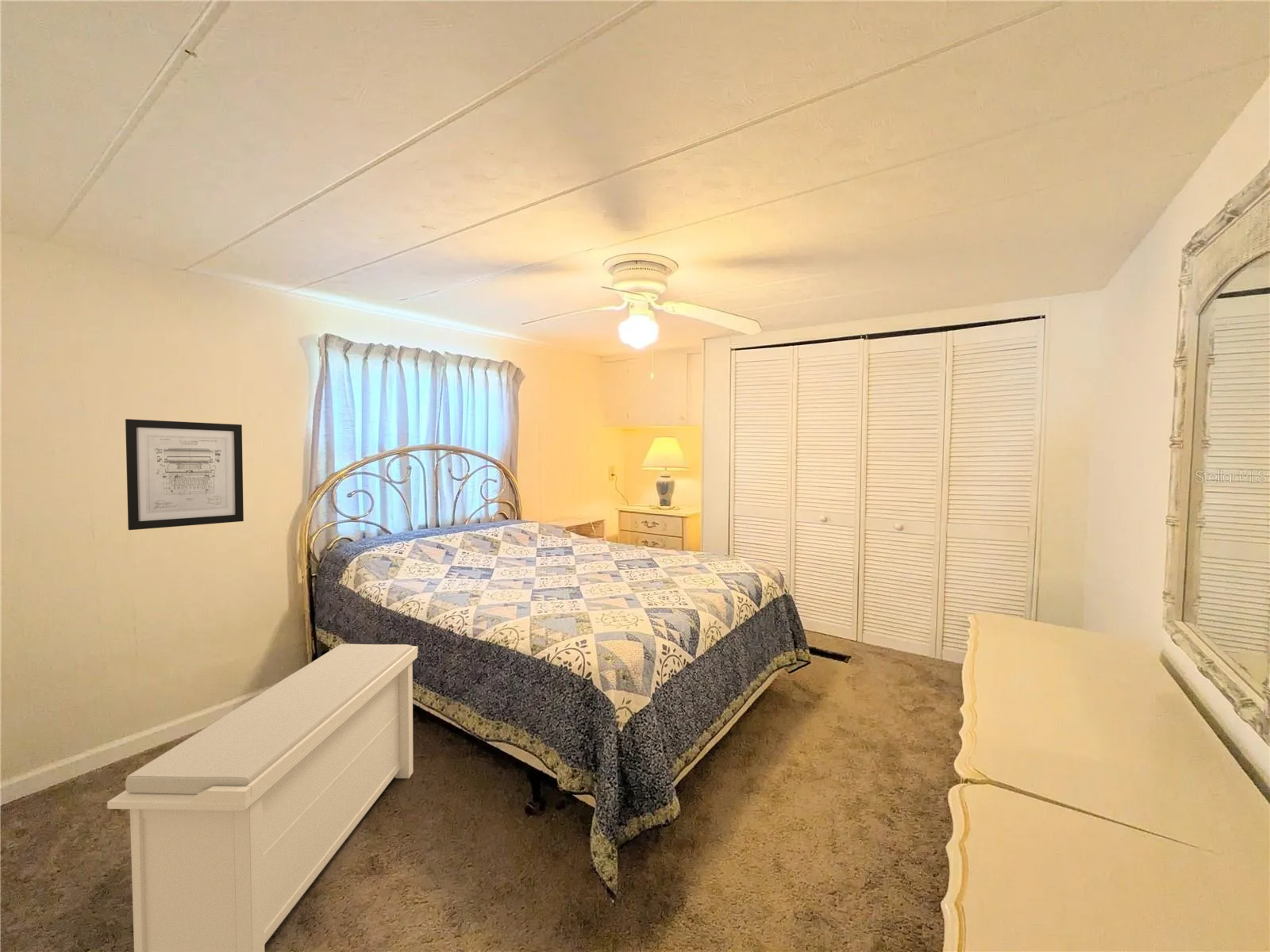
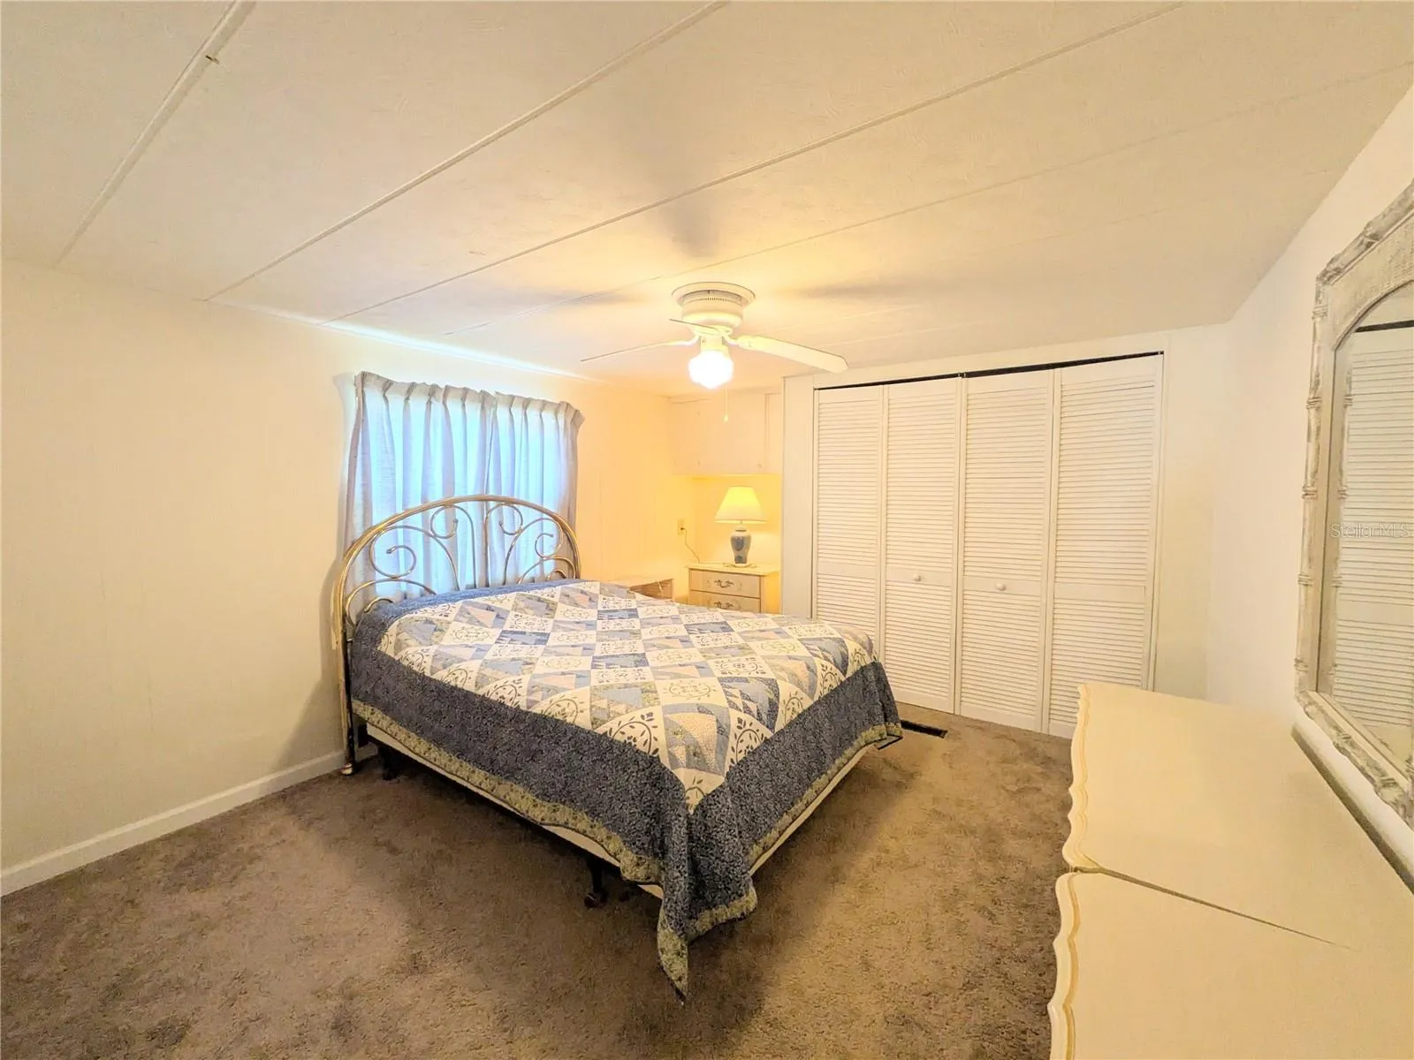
- bench (307, 775)
- wall art (188, 474)
